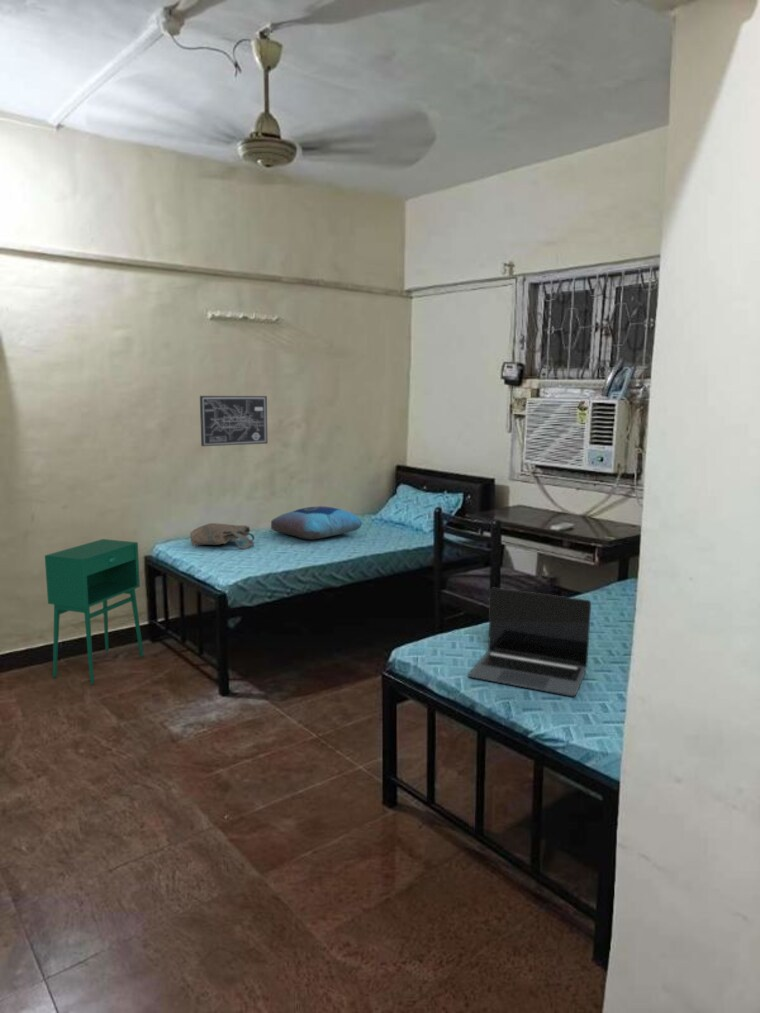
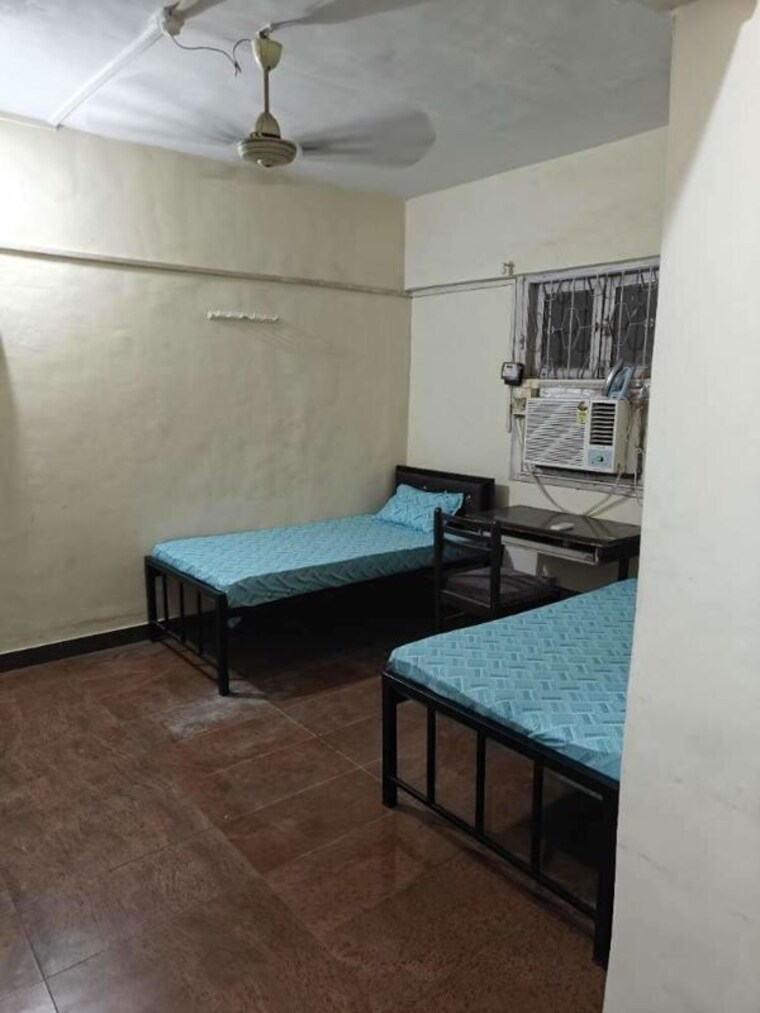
- tote bag (229, 534)
- laptop (530, 638)
- storage cabinet (98, 610)
- cushion (316, 521)
- wall art (234, 420)
